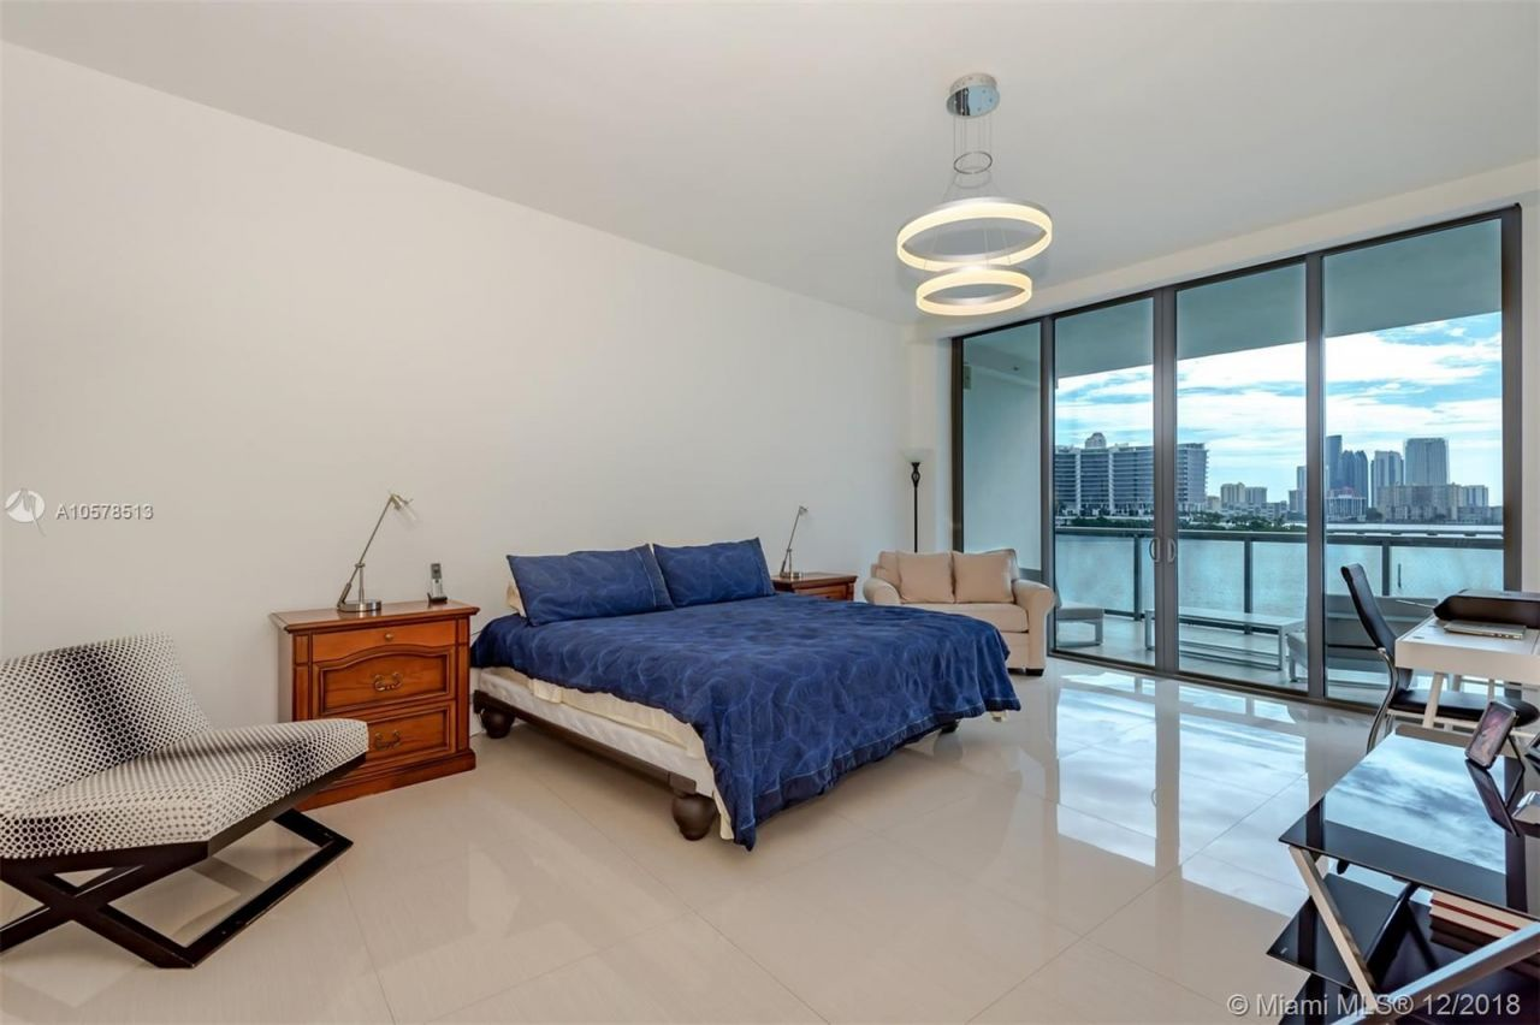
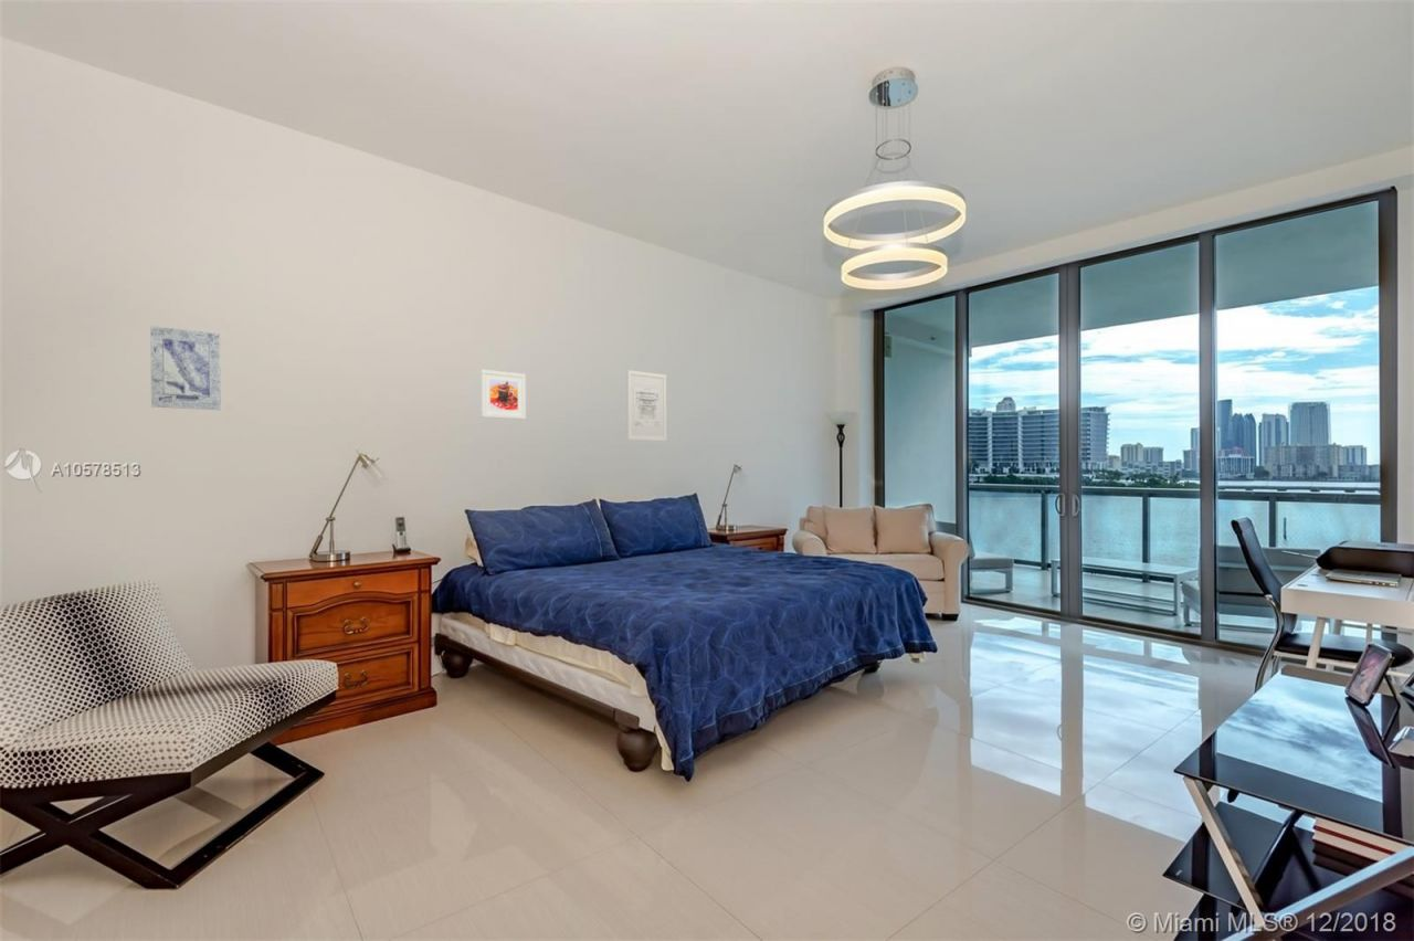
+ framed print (503, 394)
+ wall art (646, 405)
+ wall art (187, 369)
